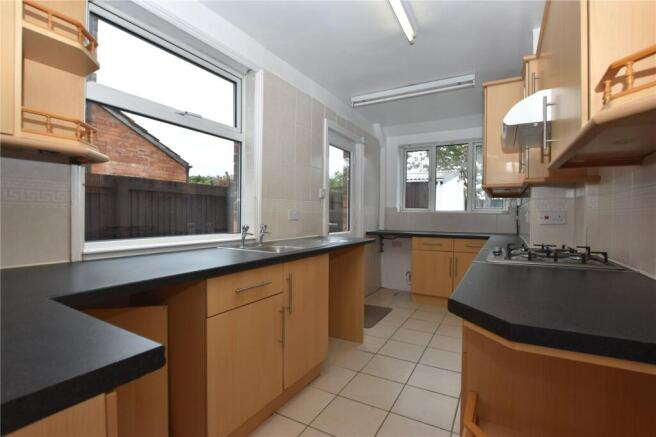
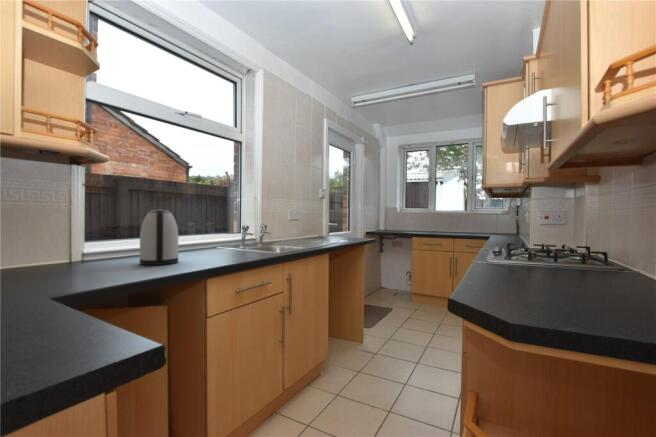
+ kettle (159, 236)
